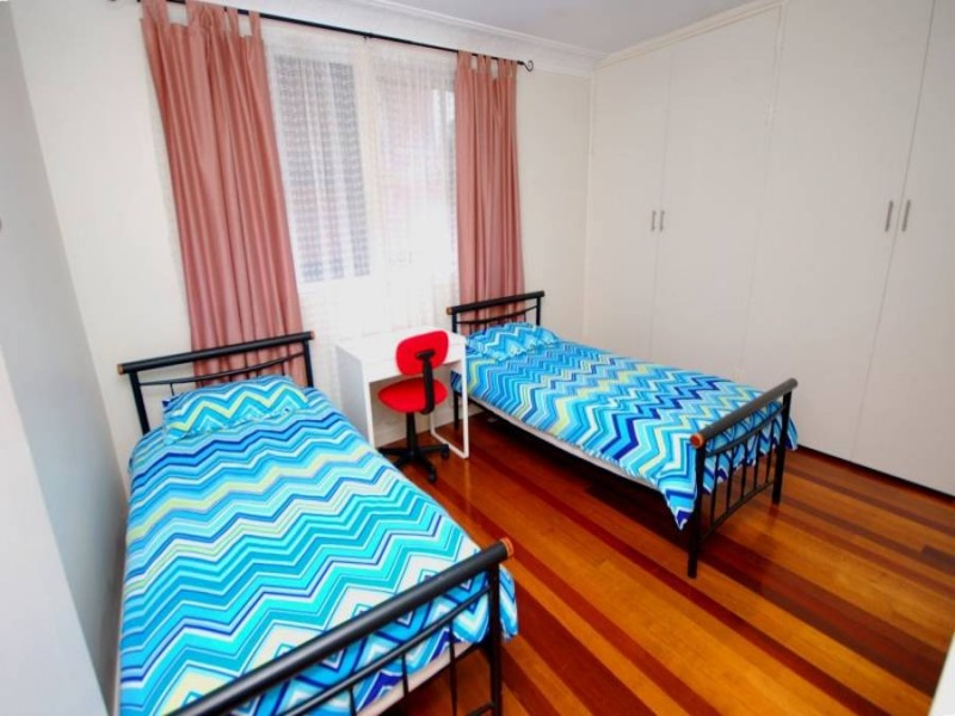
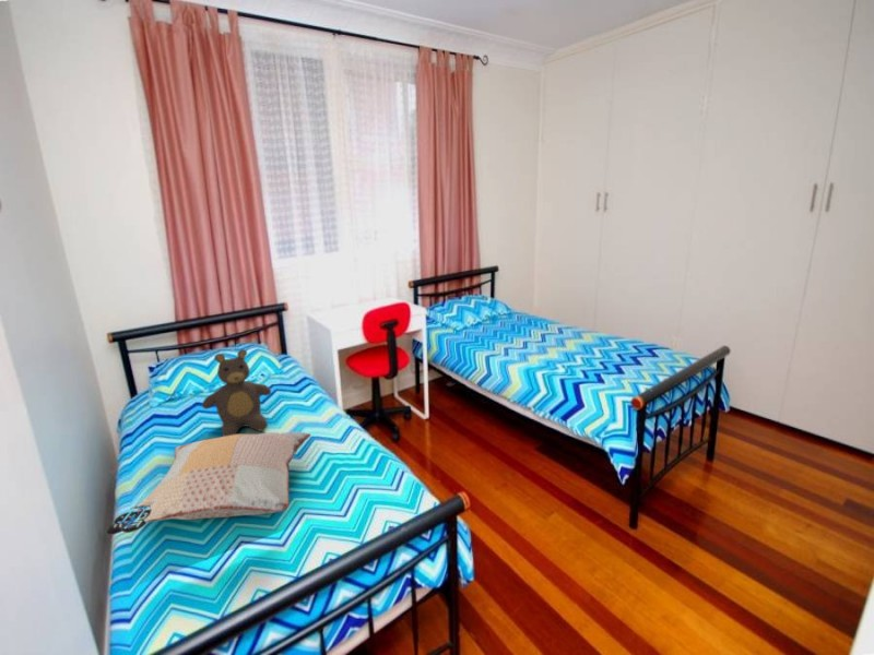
+ teddy bear (237, 391)
+ decorative pillow (225, 475)
